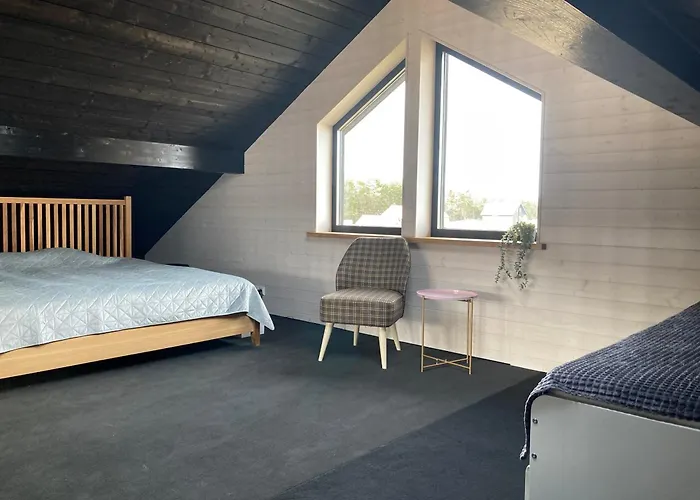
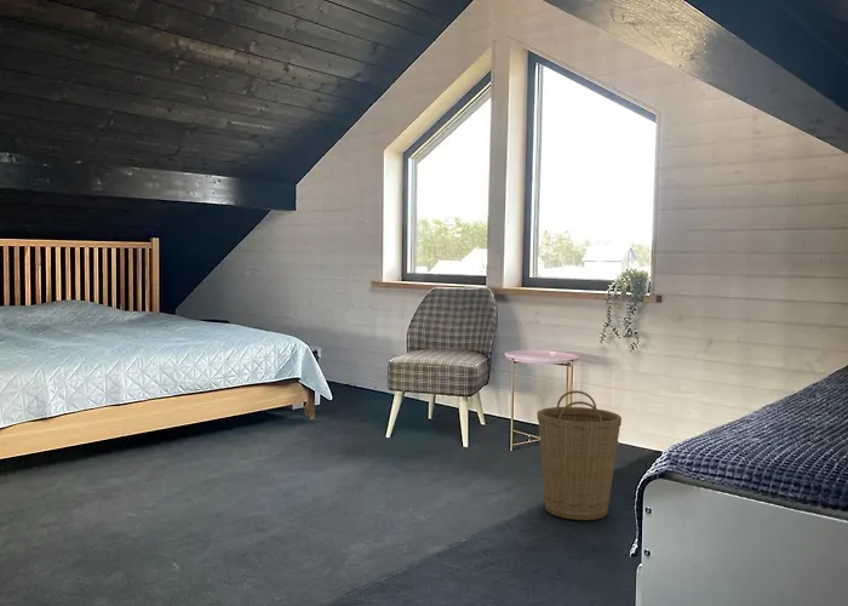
+ basket (577, 452)
